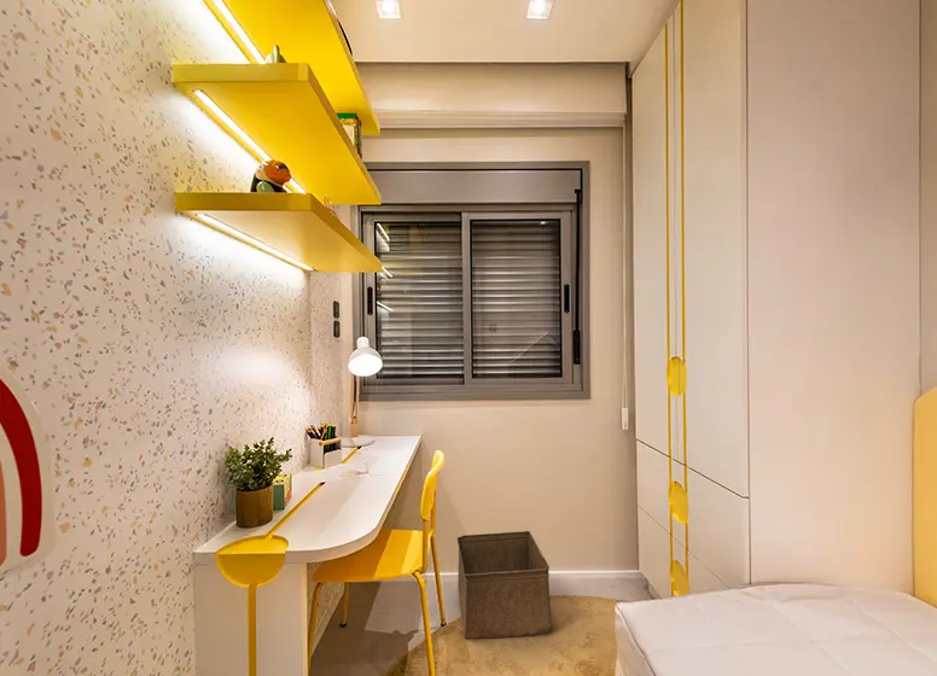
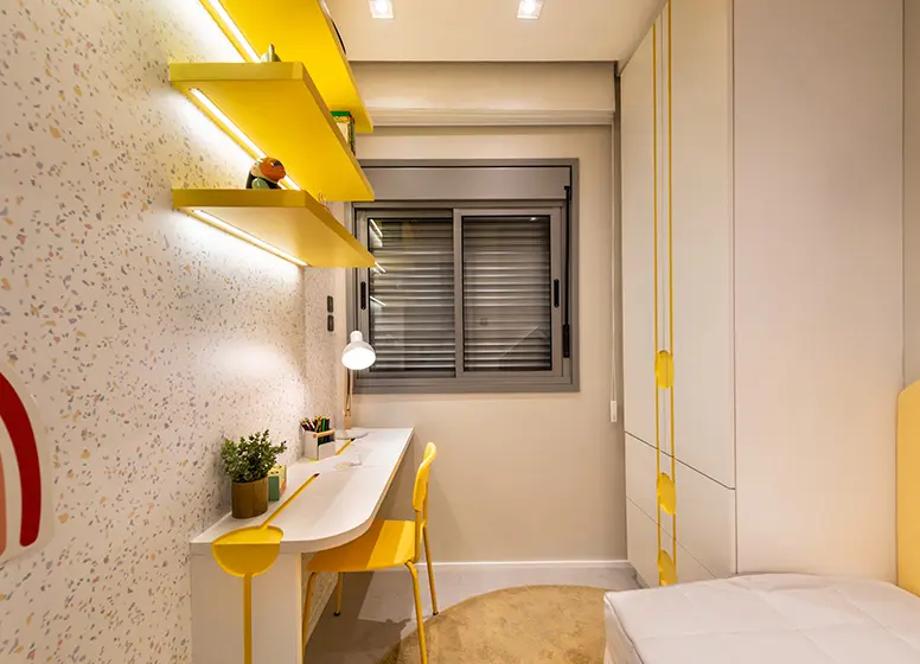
- storage bin (500, 581)
